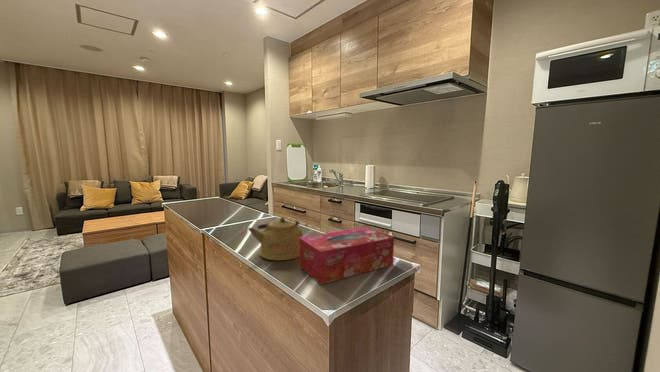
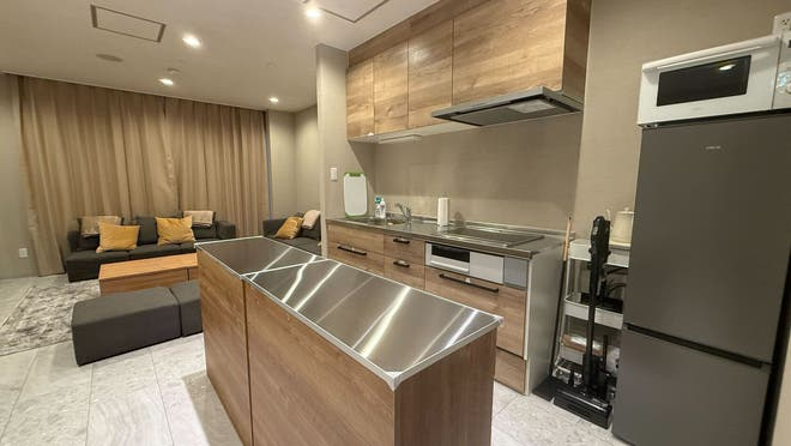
- tissue box (346, 251)
- kettle (277, 234)
